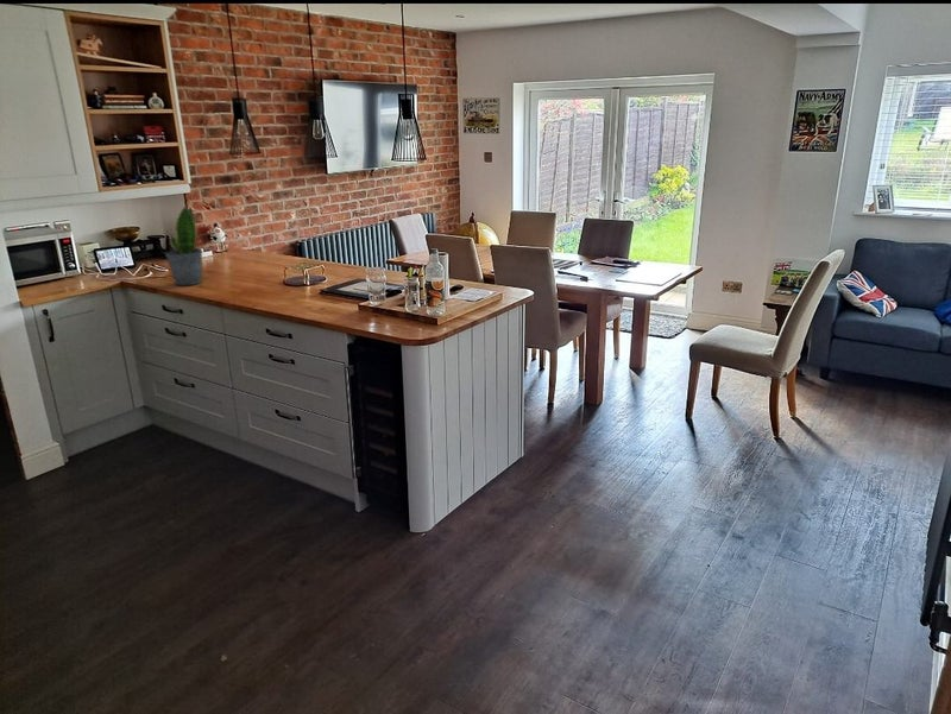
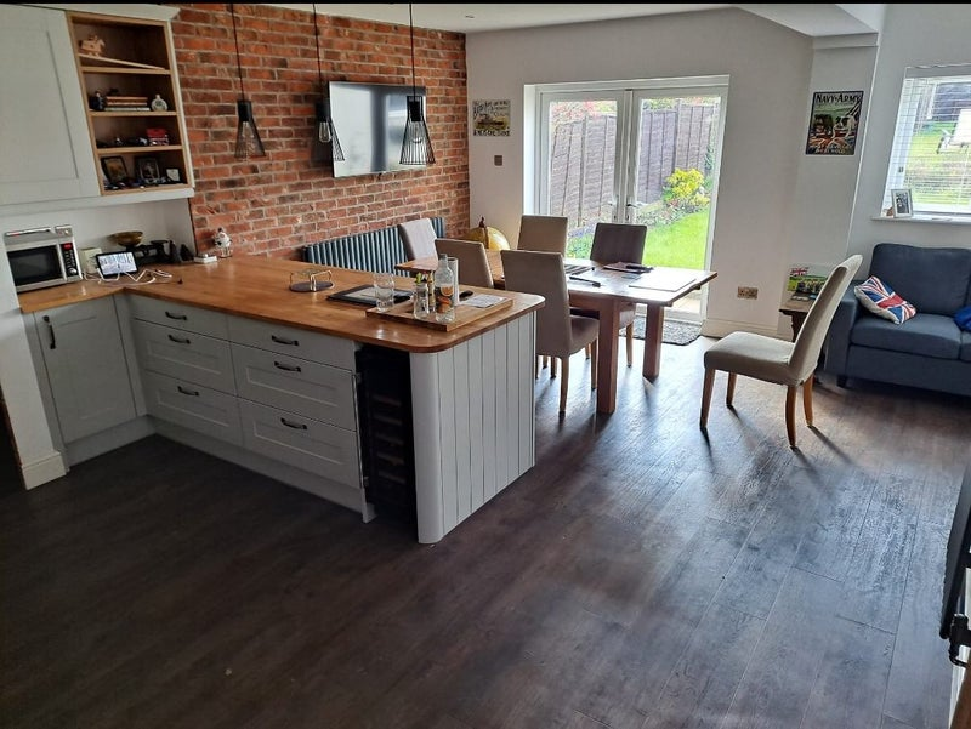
- potted plant (182, 244)
